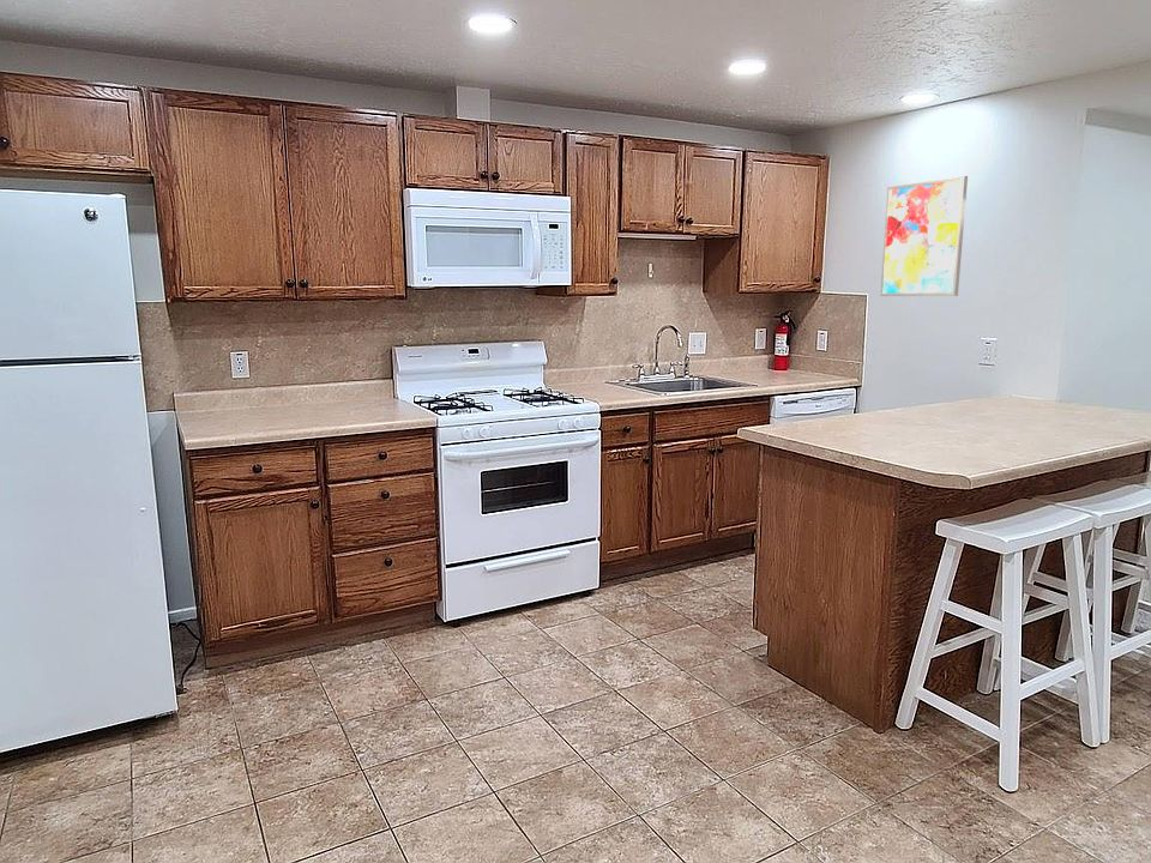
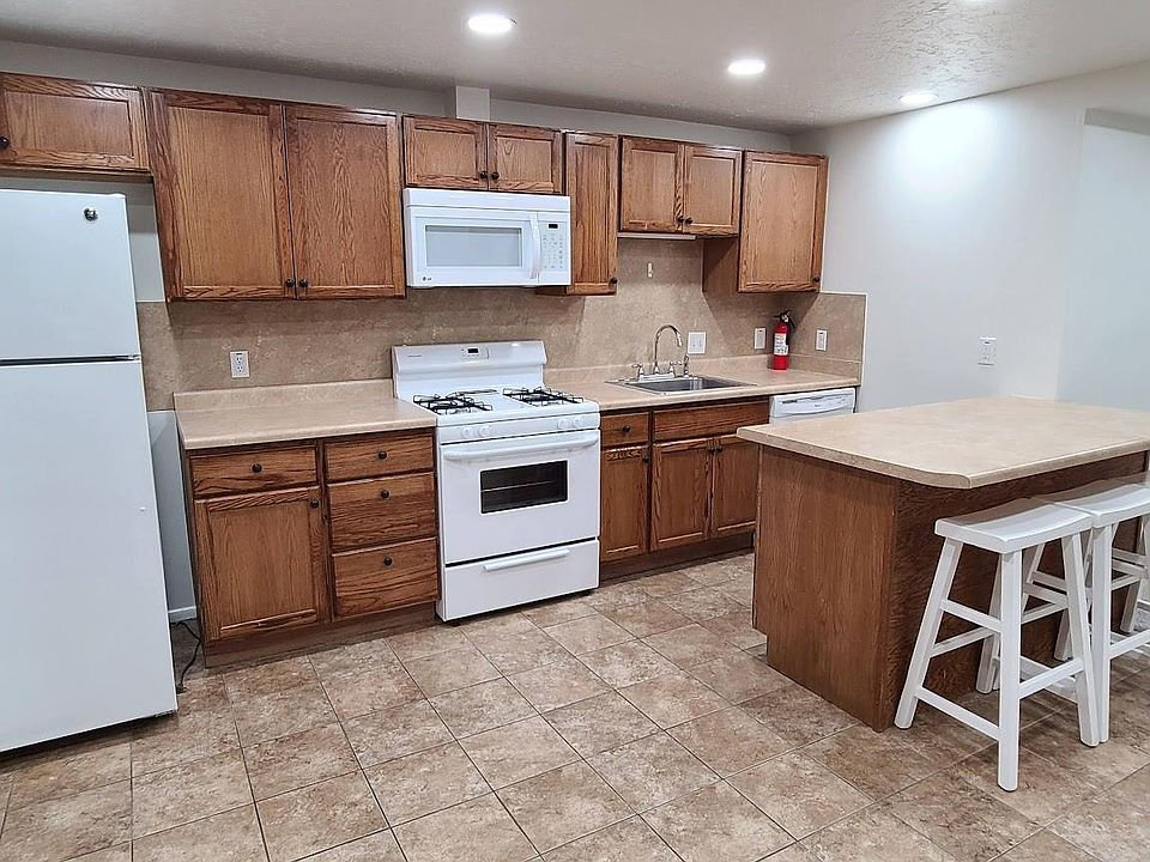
- wall art (921, 240)
